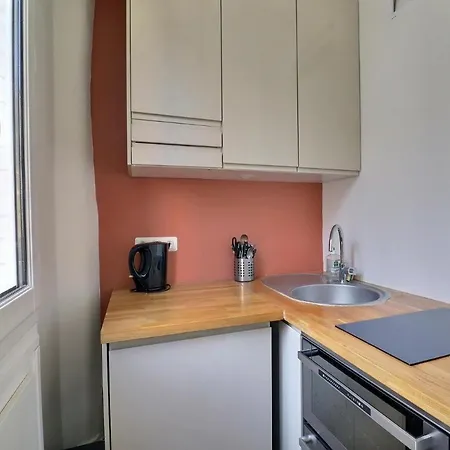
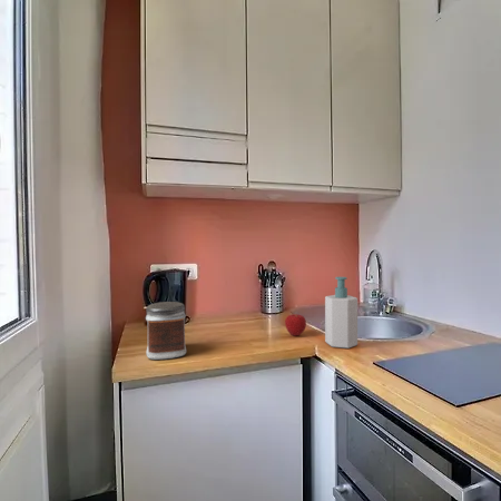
+ soap bottle (341, 310)
+ jar (166, 328)
+ apple (295, 324)
